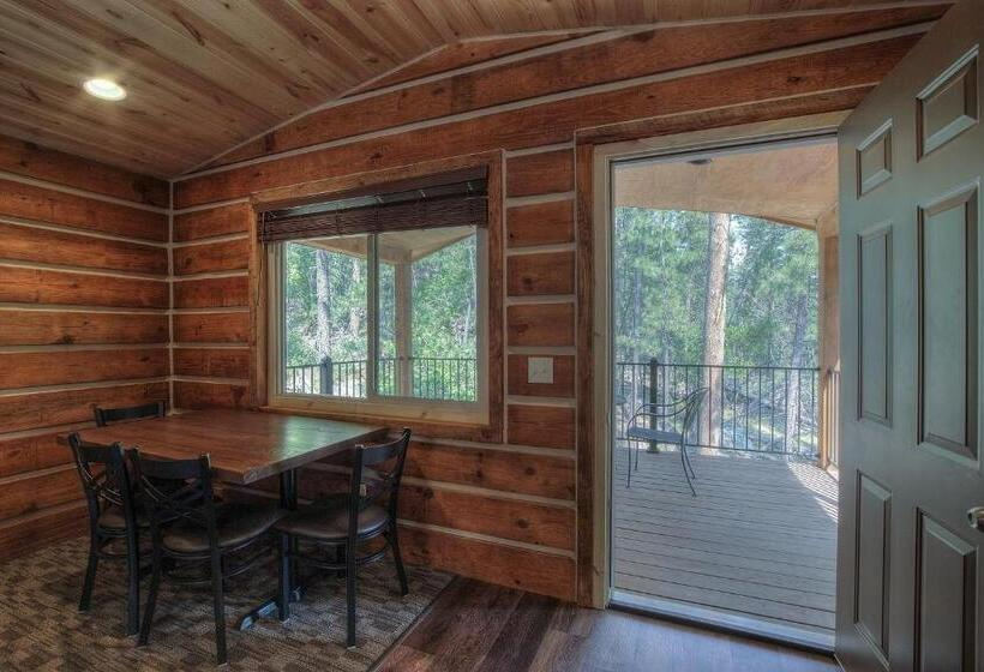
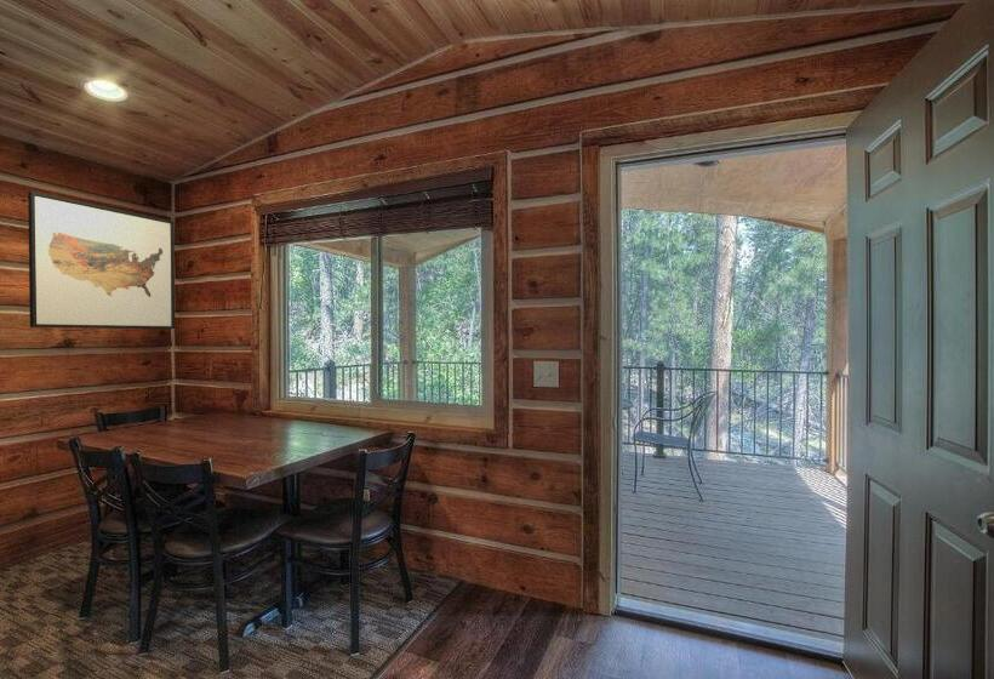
+ wall art (109, 268)
